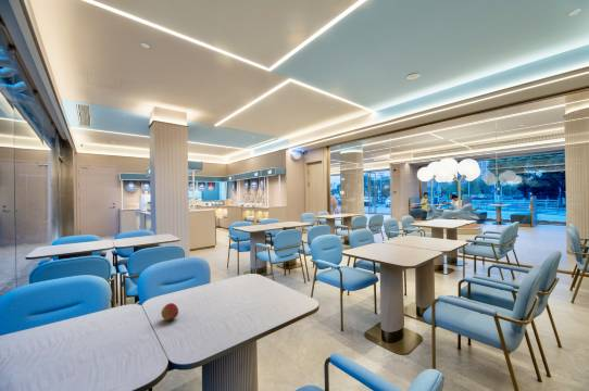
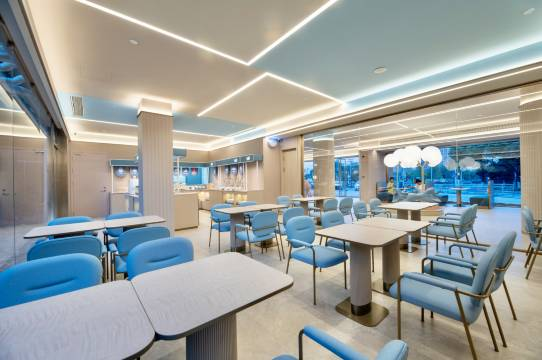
- apple (170, 312)
